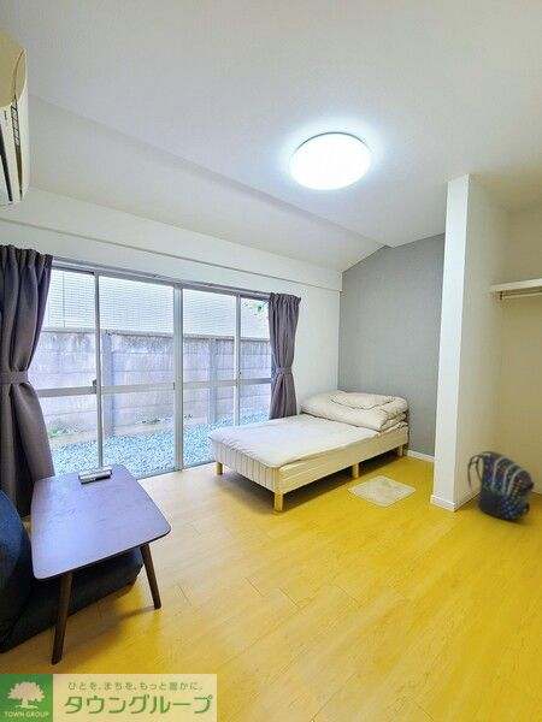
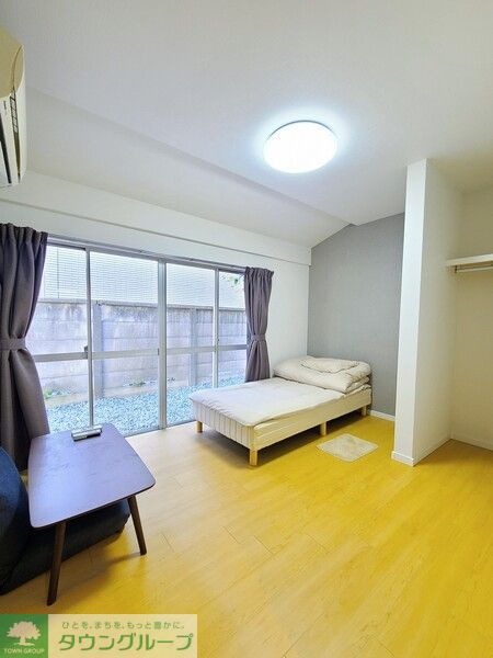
- backpack (499, 484)
